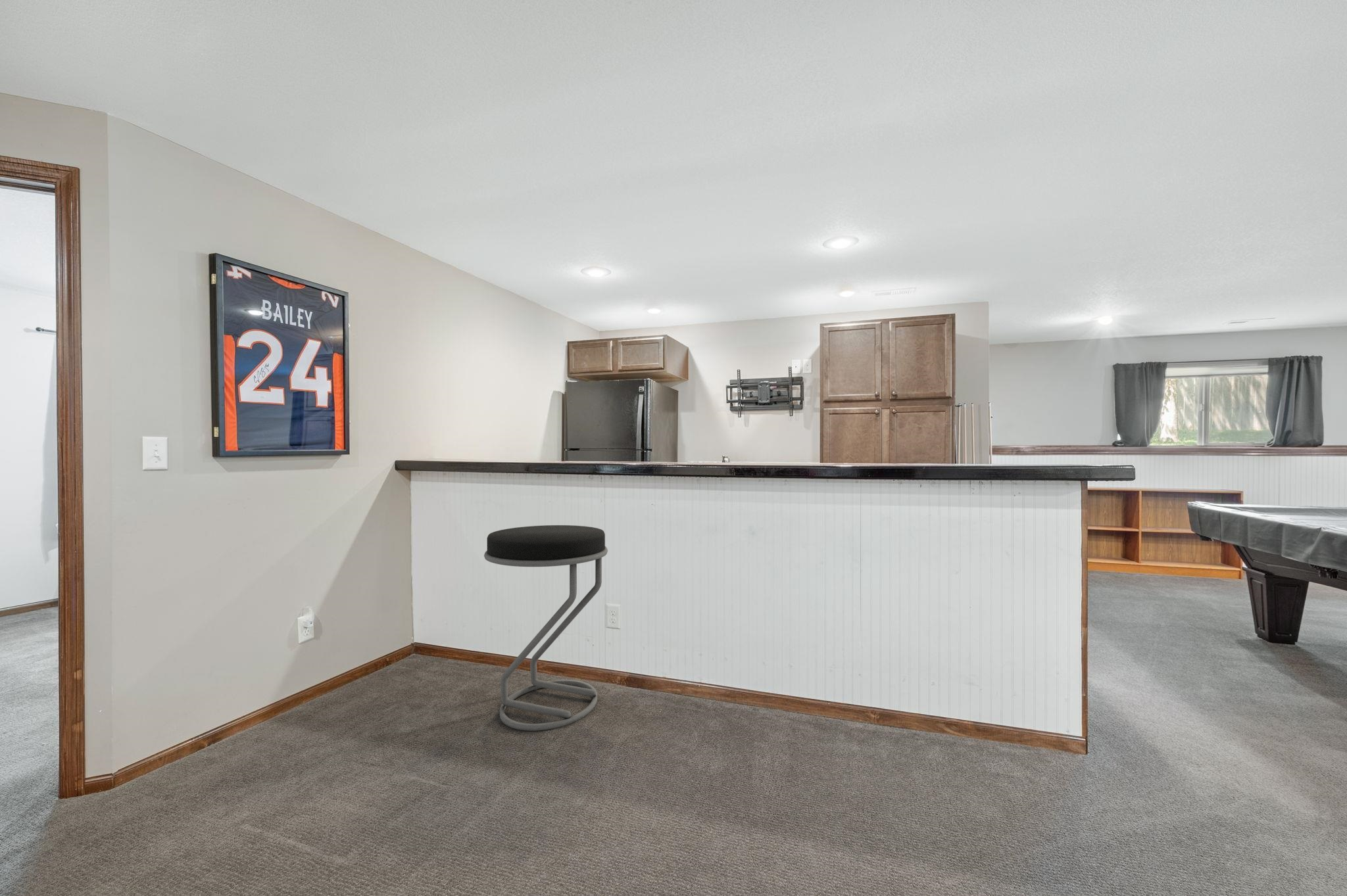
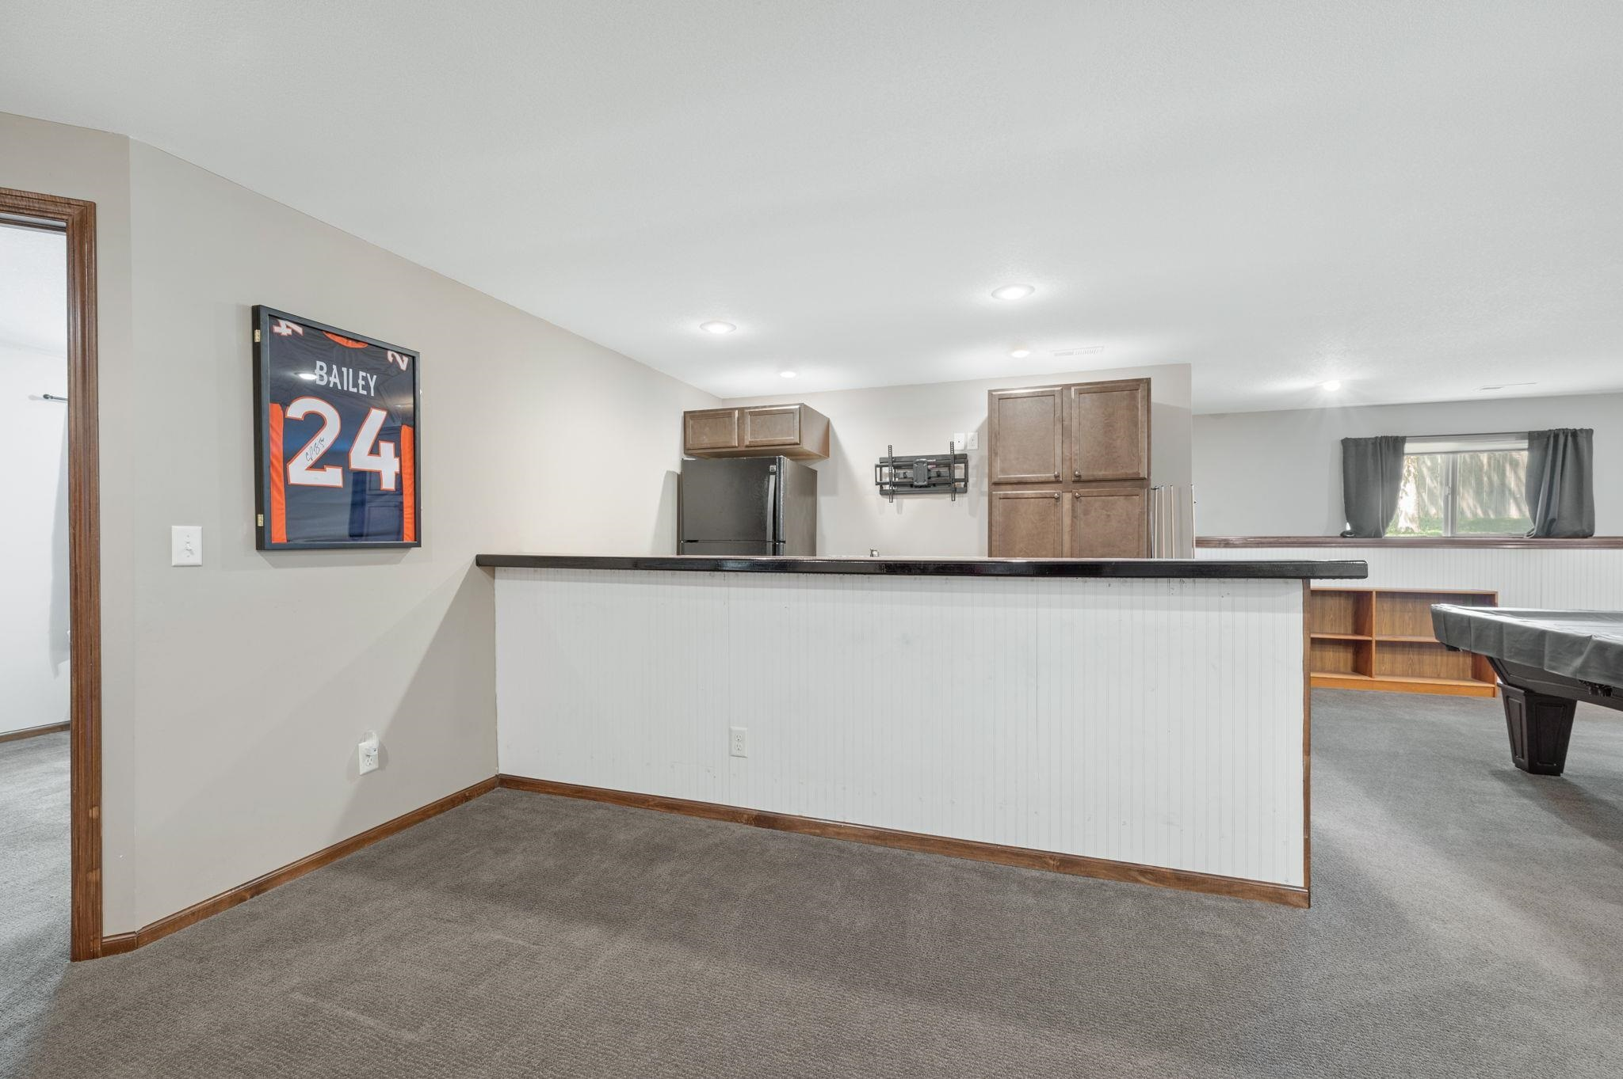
- stool (549, 620)
